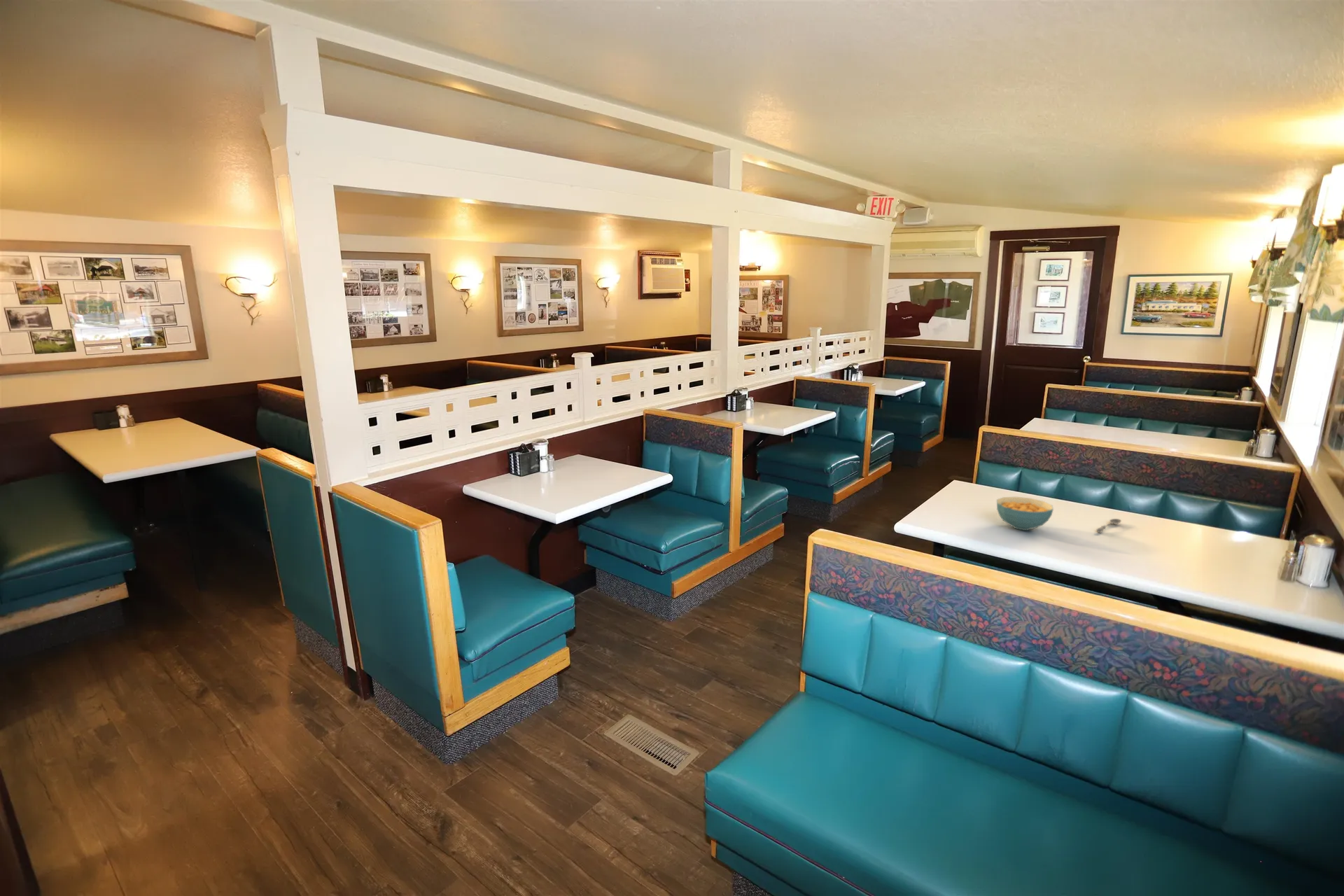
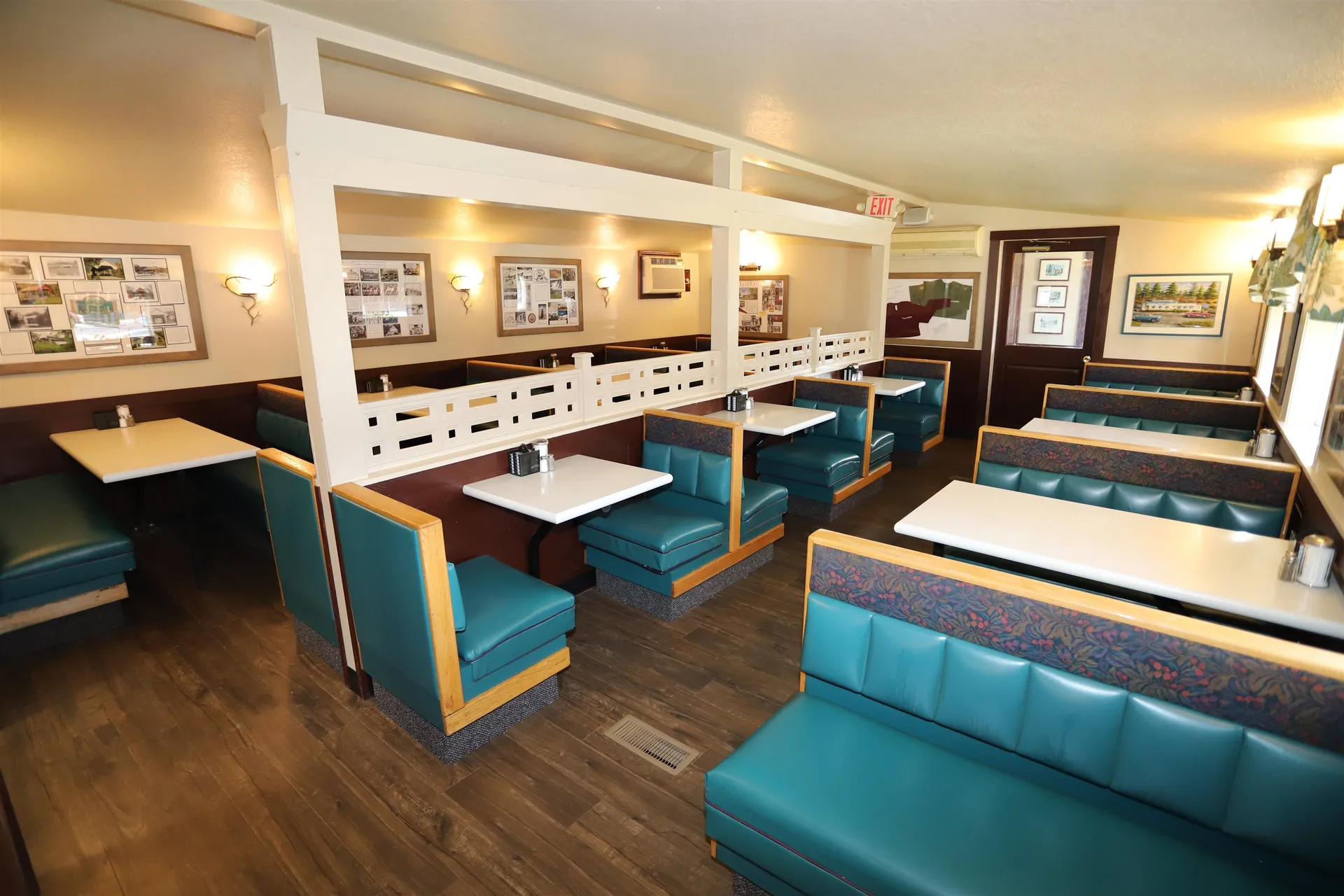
- soupspoon (1108, 524)
- cereal bowl (1023, 516)
